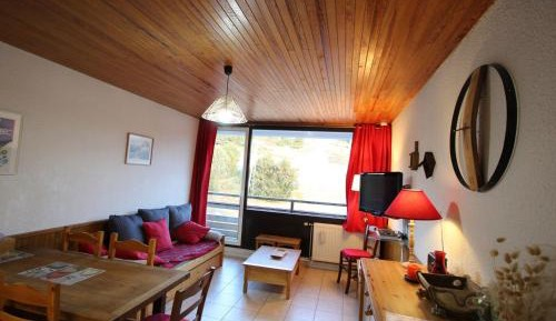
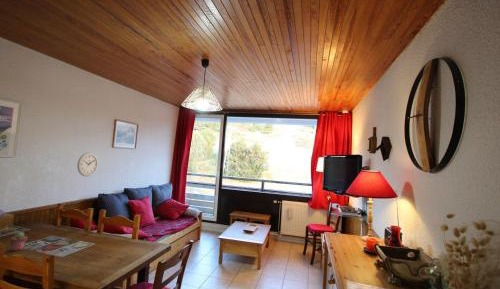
+ potted succulent (18, 240)
+ wall clock (88, 164)
